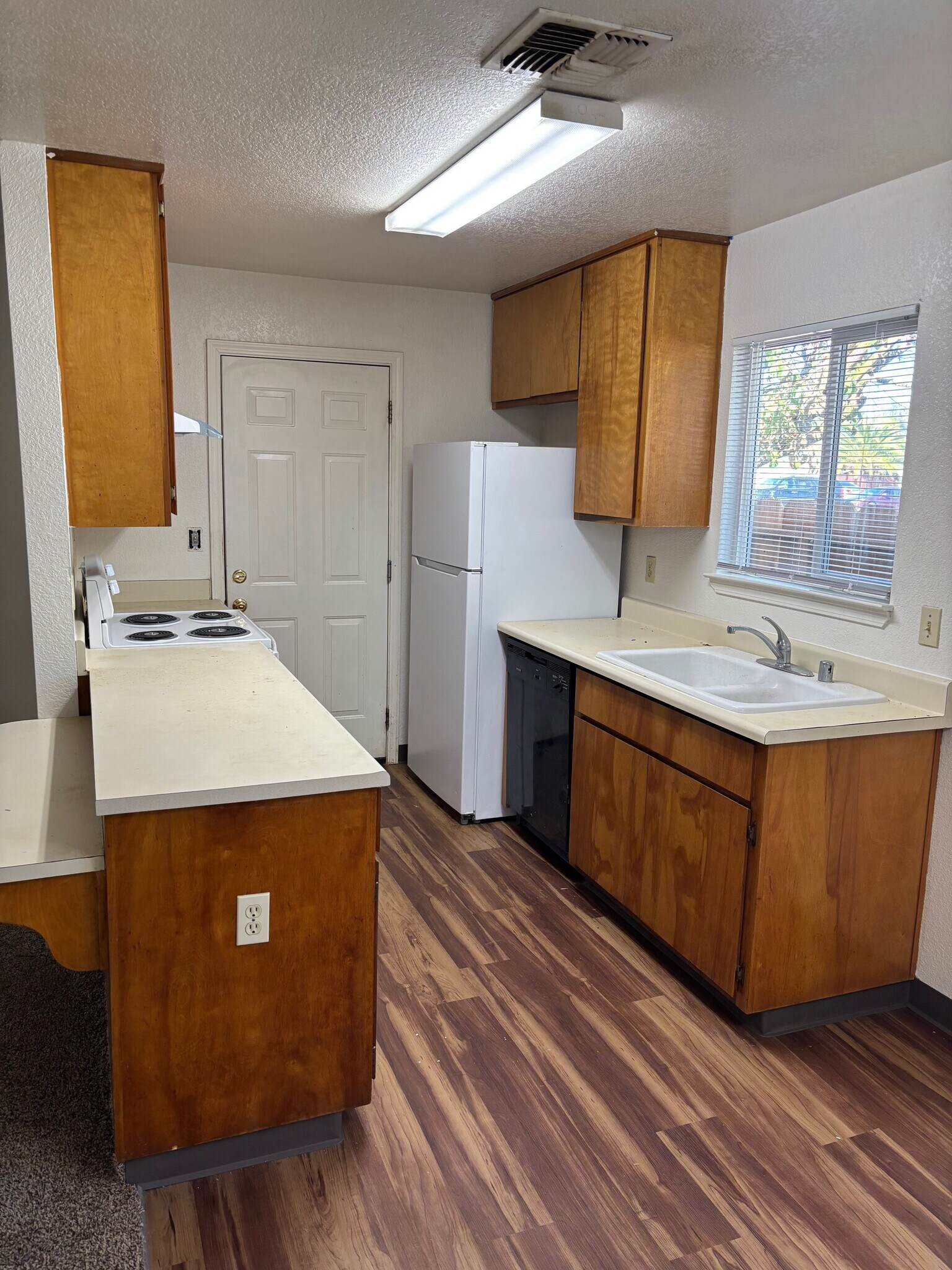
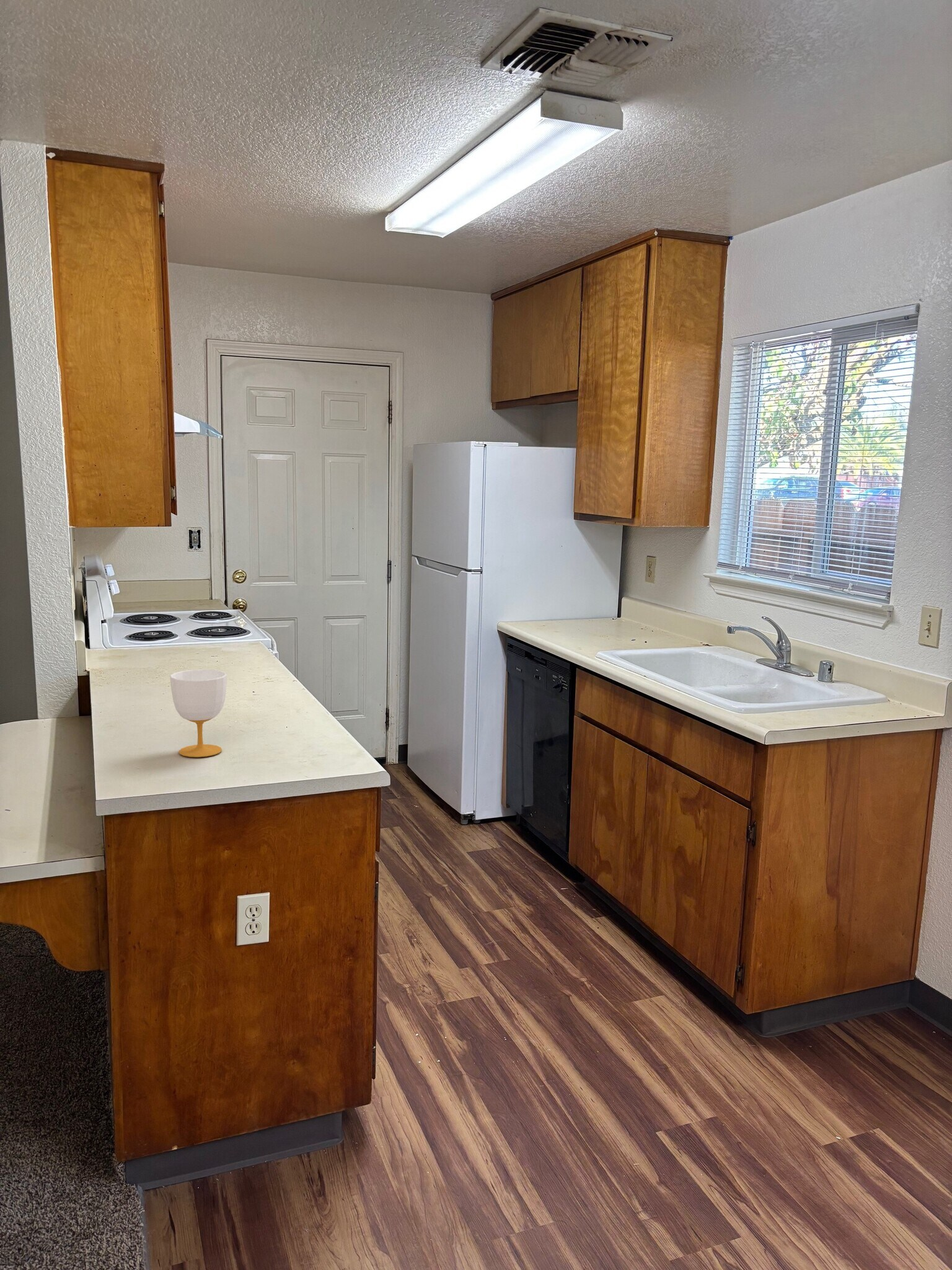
+ cup (199, 713)
